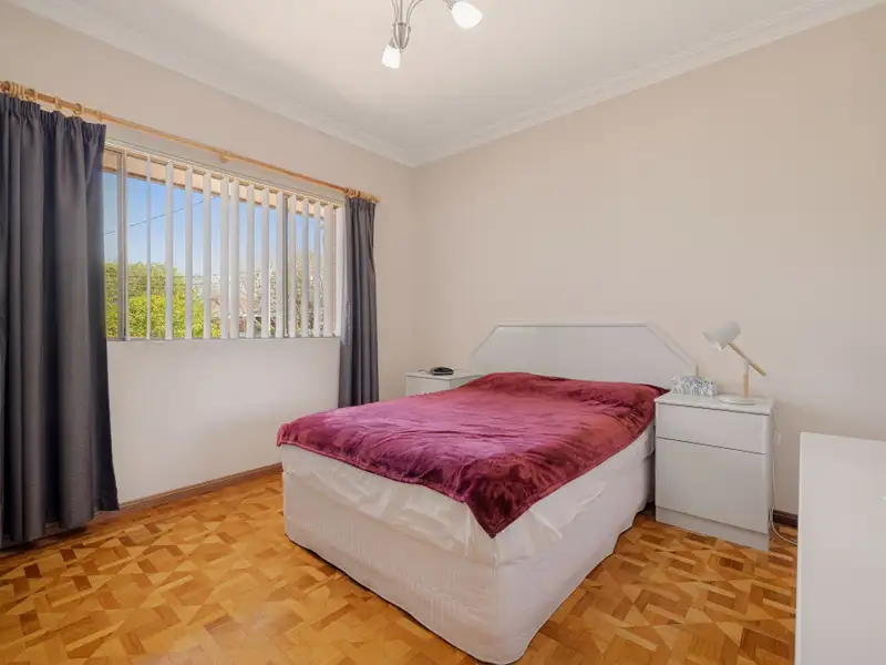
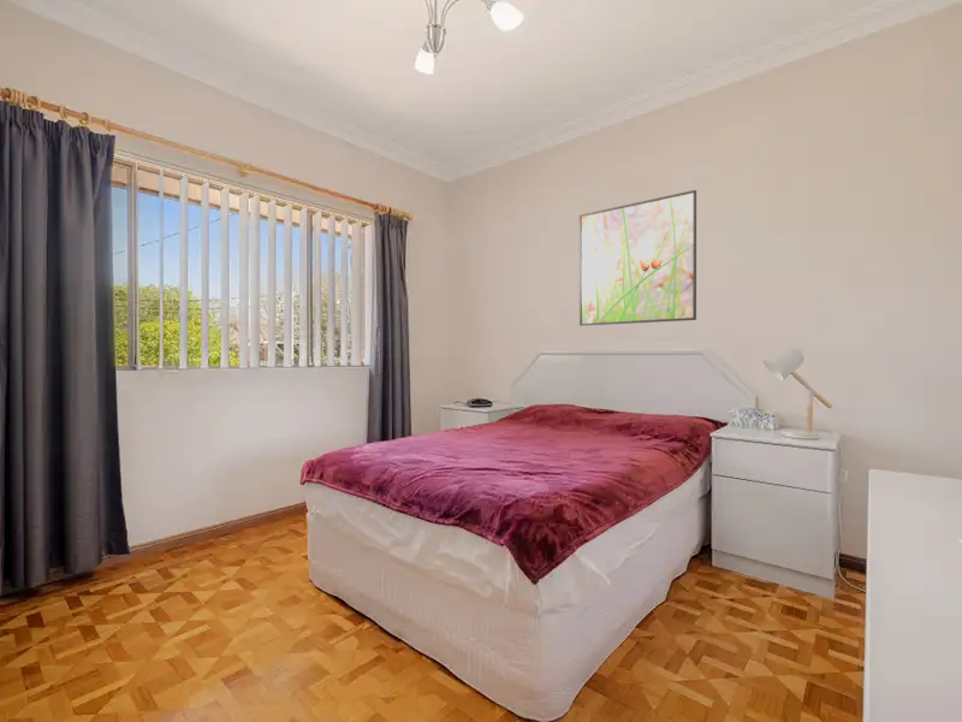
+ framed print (633, 262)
